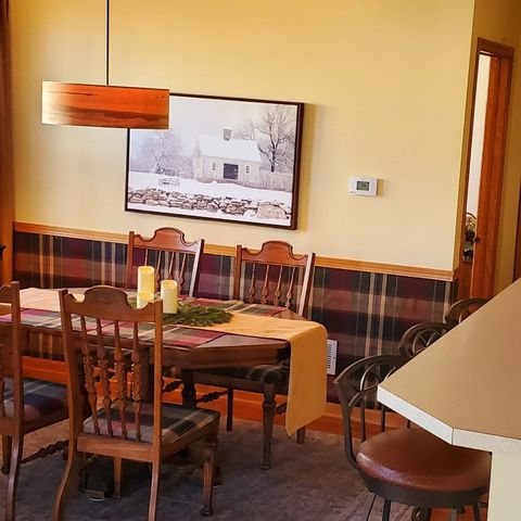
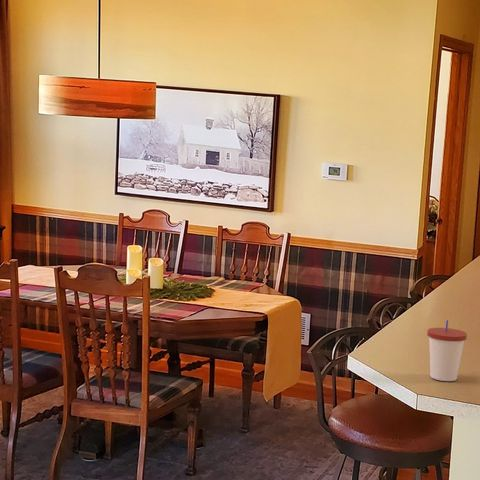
+ cup (445, 349)
